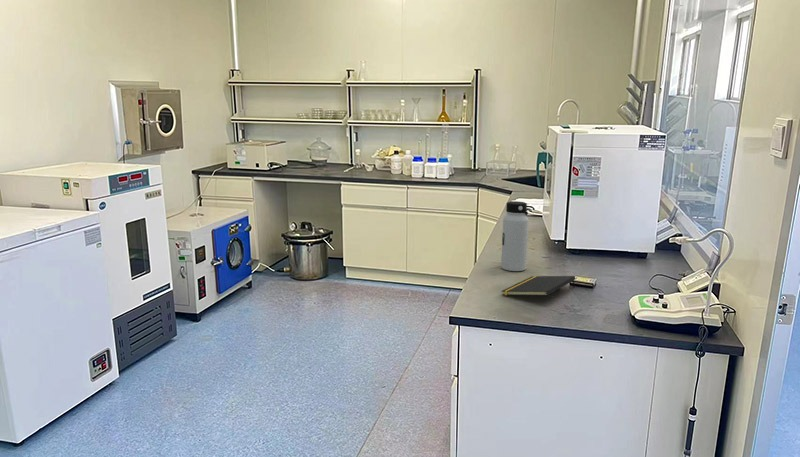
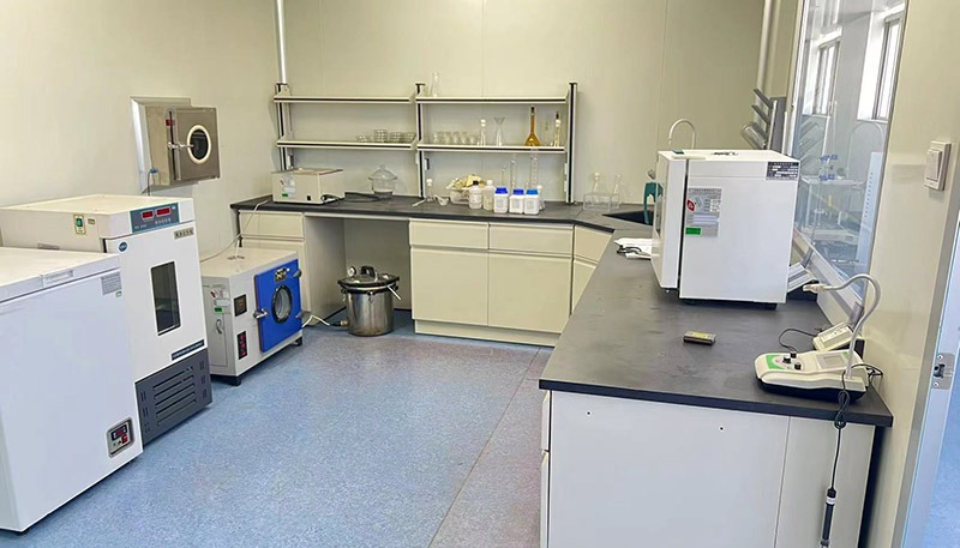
- notepad (538, 285)
- water bottle (515, 235)
